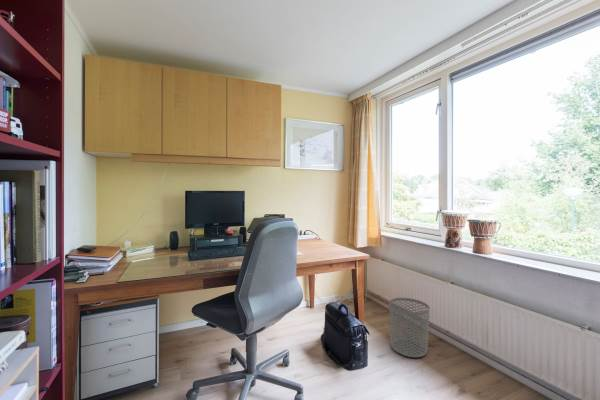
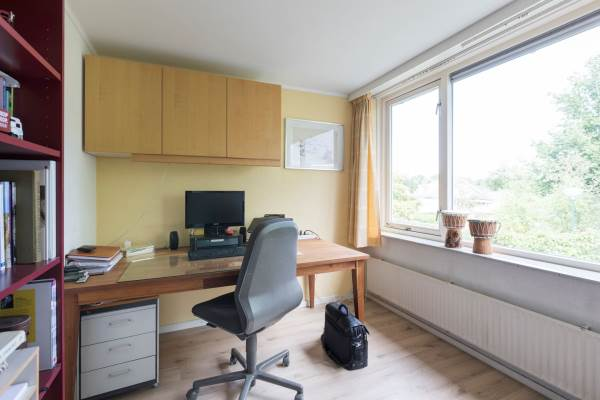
- waste bin (408, 326)
